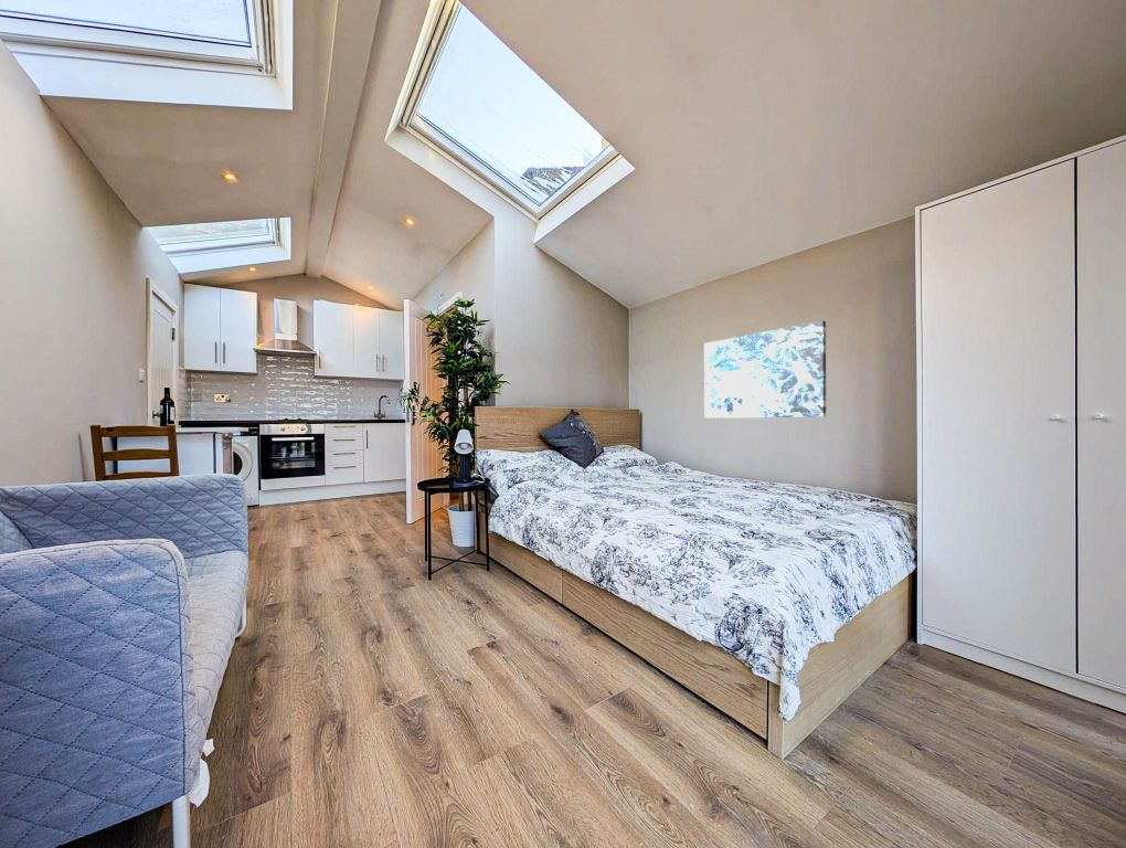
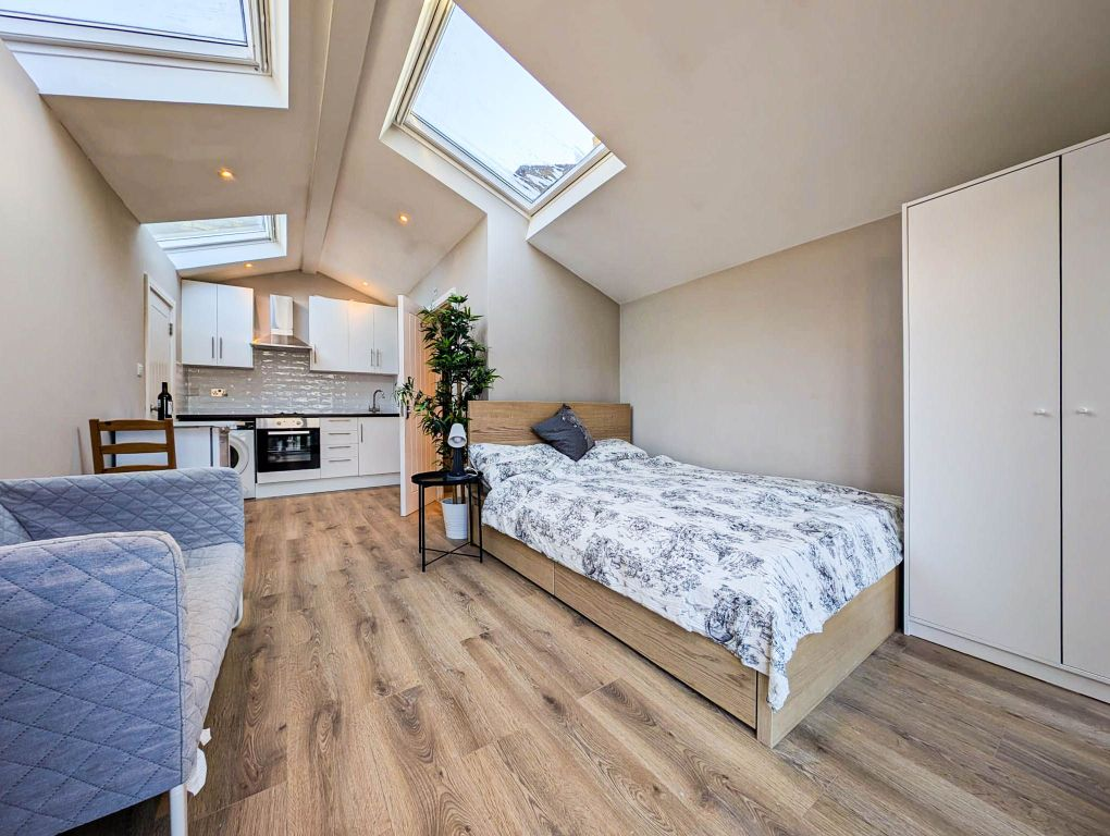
- wall art (757, 375)
